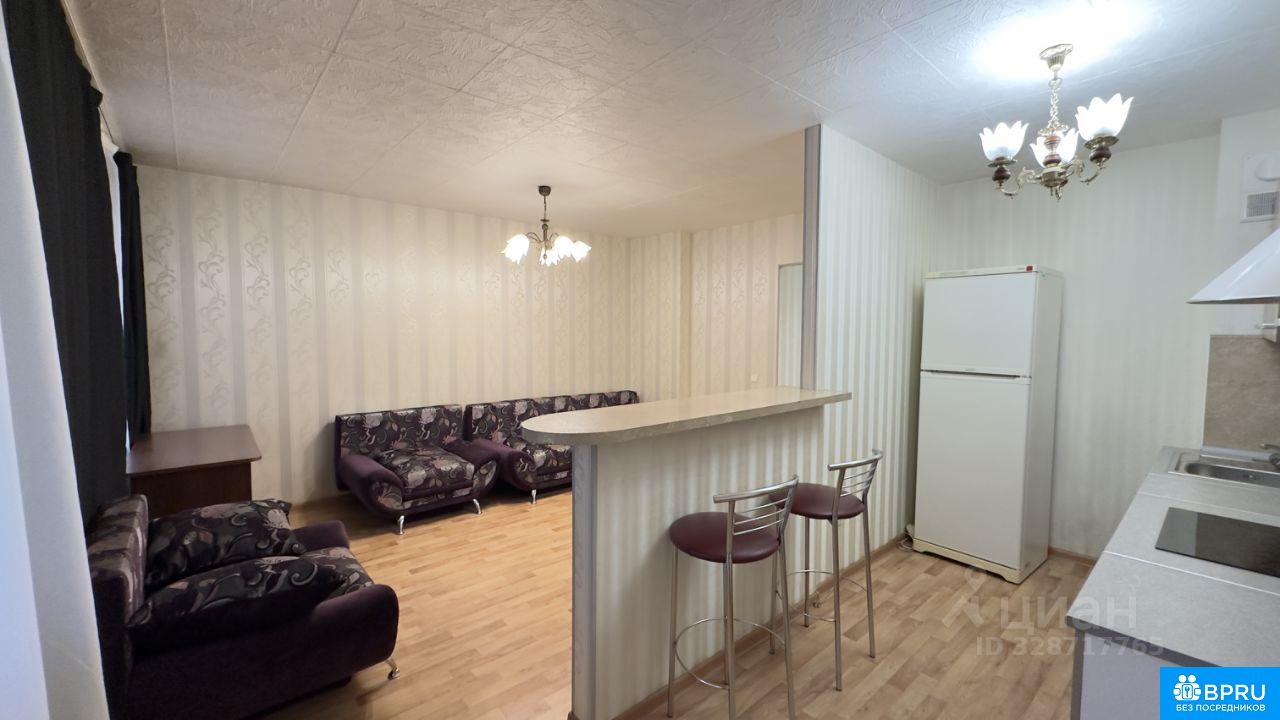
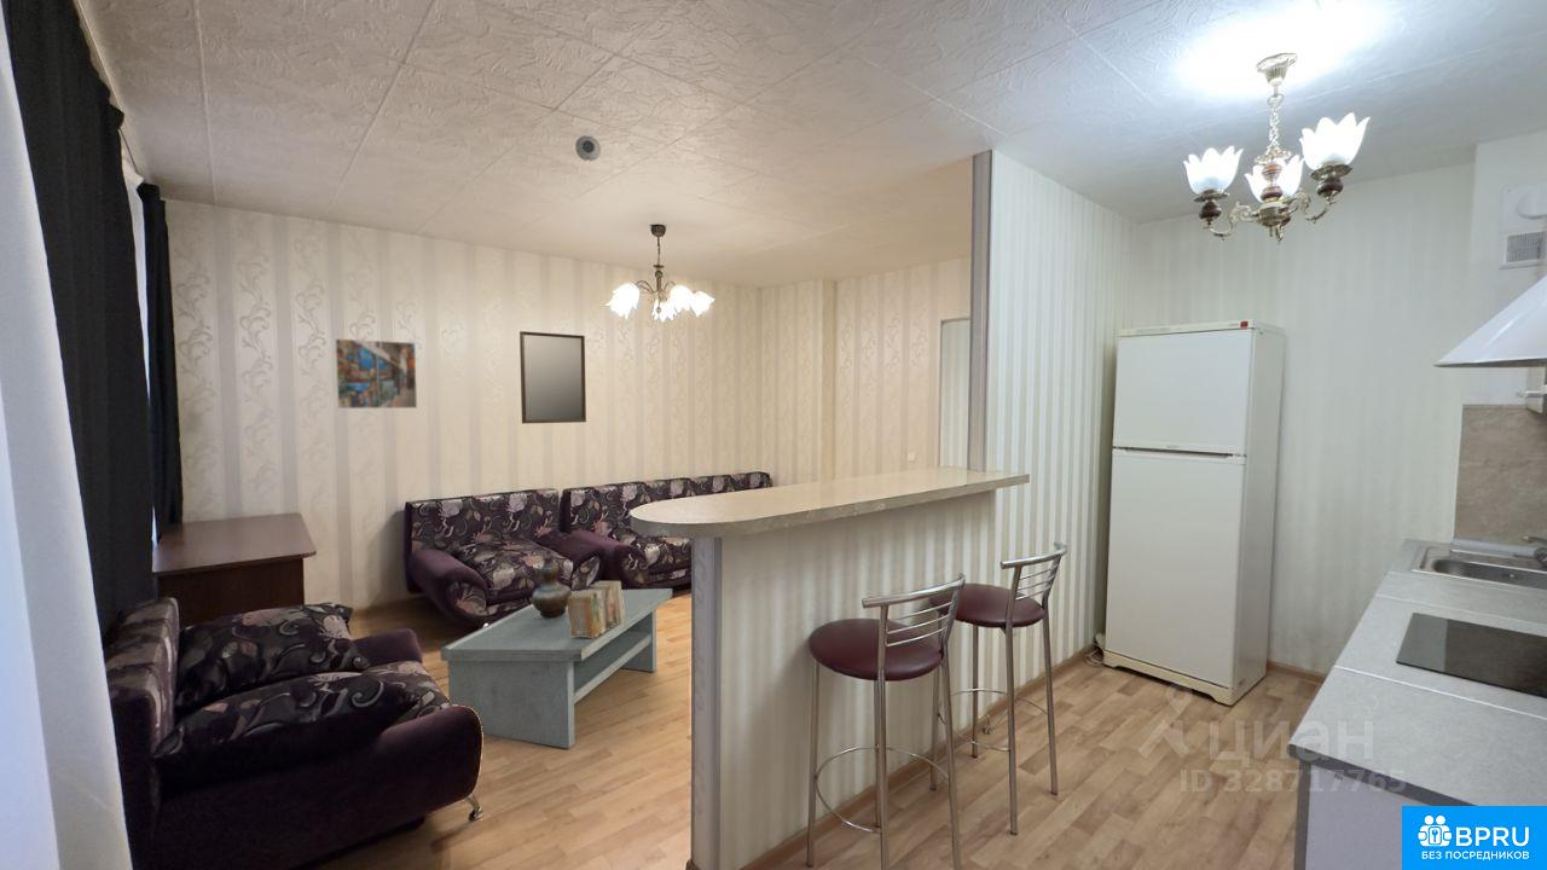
+ books (598, 613)
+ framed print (377, 375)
+ home mirror (554, 378)
+ smoke detector (587, 147)
+ coffee table (568, 651)
+ decorative vase (552, 578)
